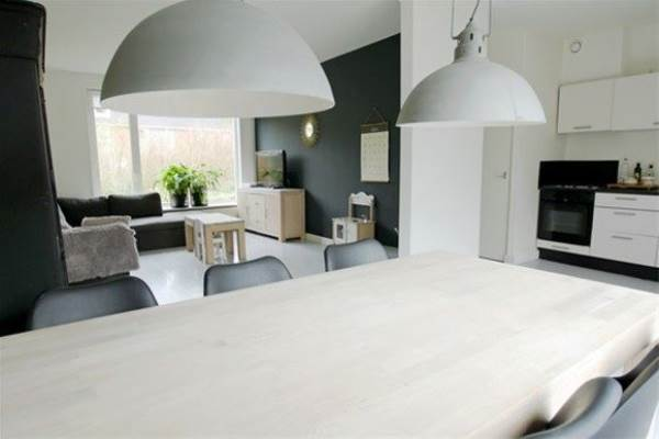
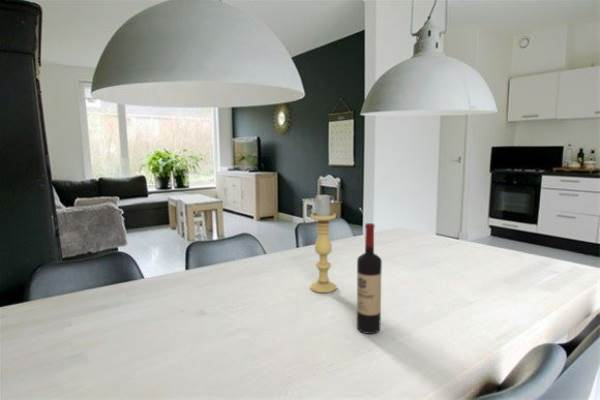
+ wine bottle (369, 277)
+ candle holder (323, 241)
